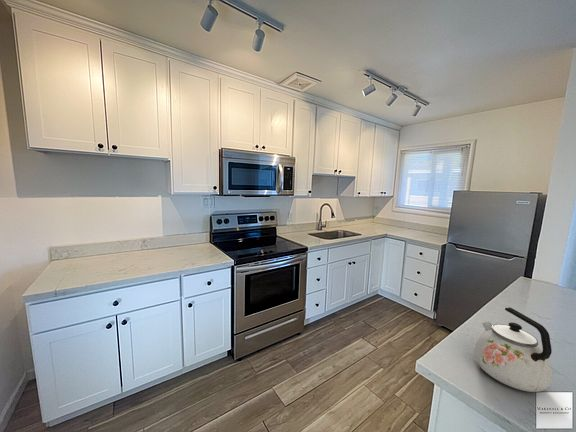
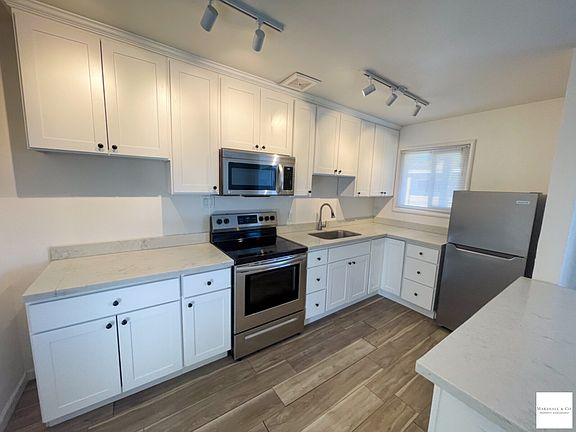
- kettle (511, 343)
